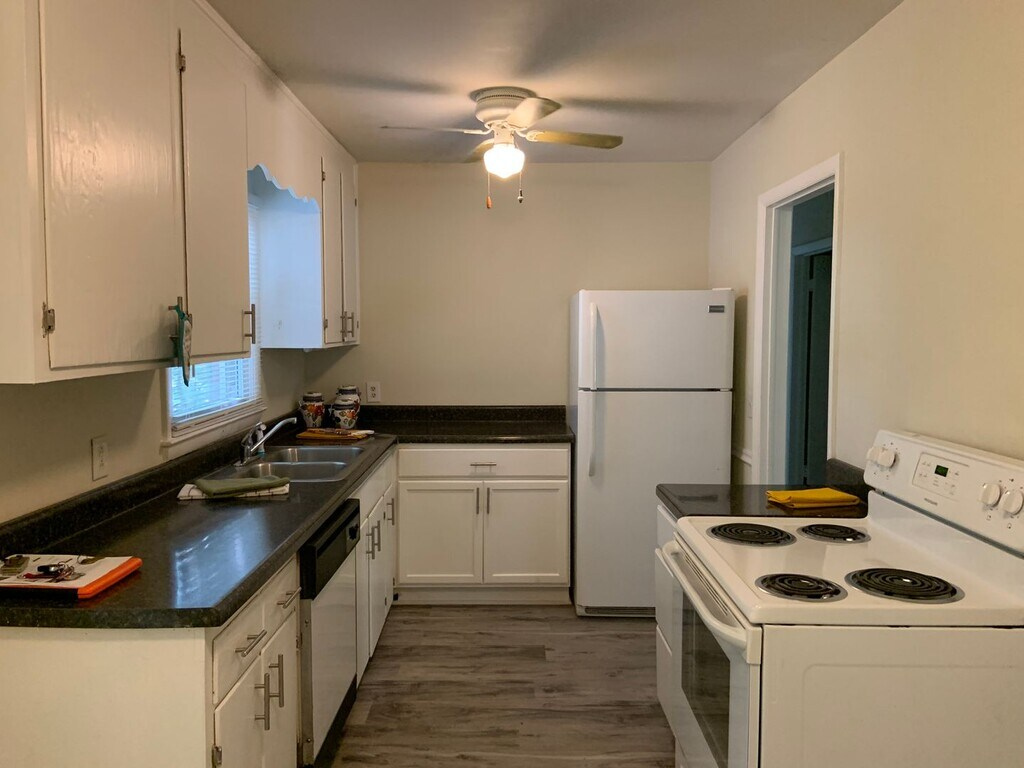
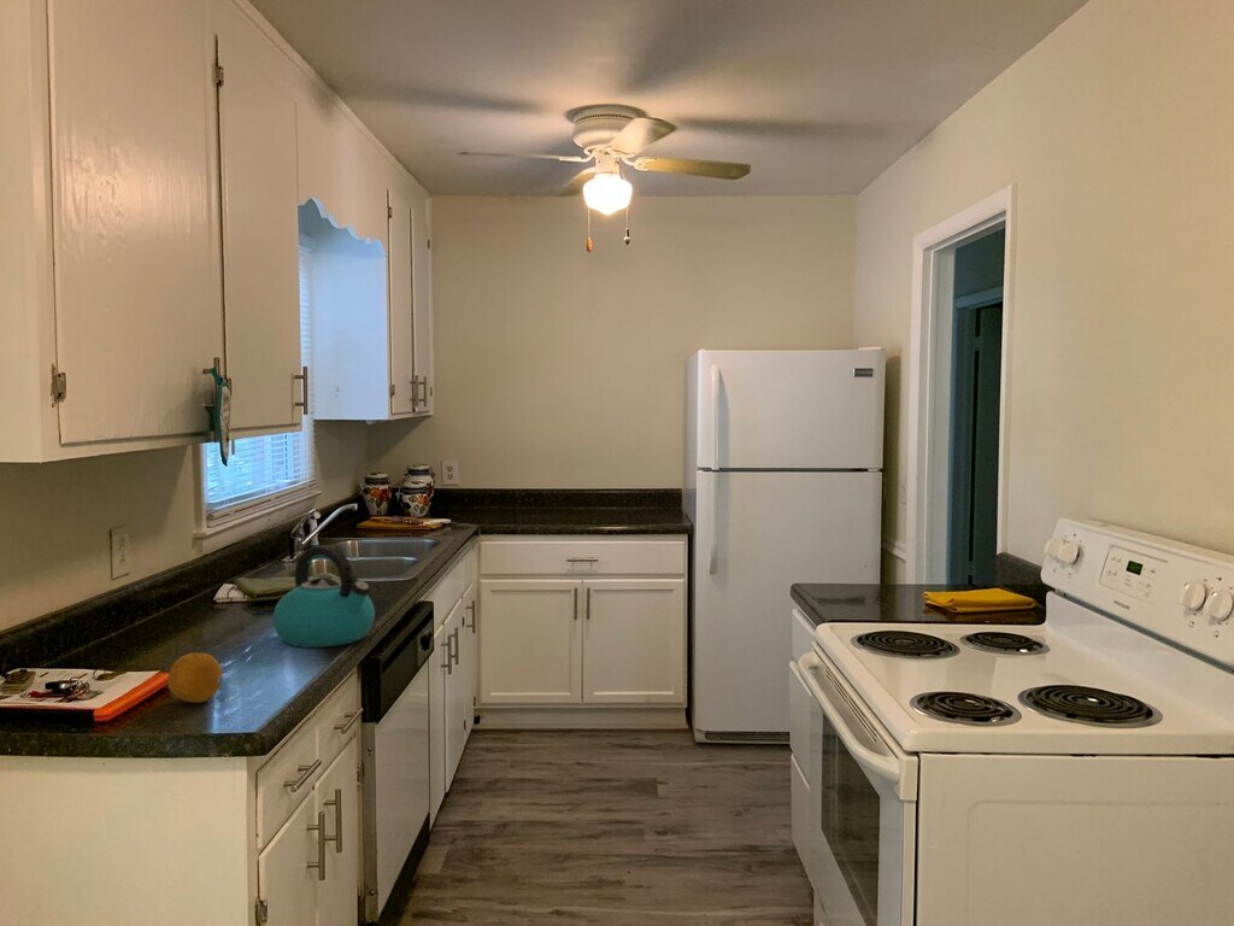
+ fruit (195, 678)
+ kettle (329, 592)
